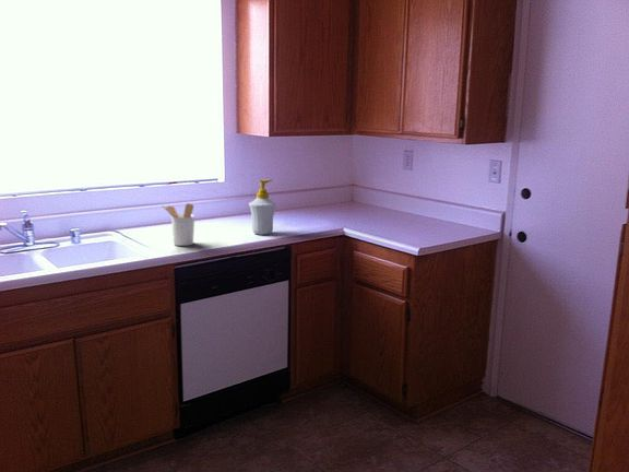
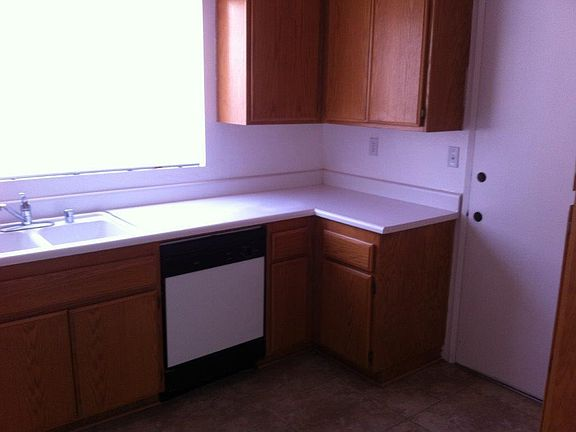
- soap bottle (262, 206)
- utensil holder (177, 223)
